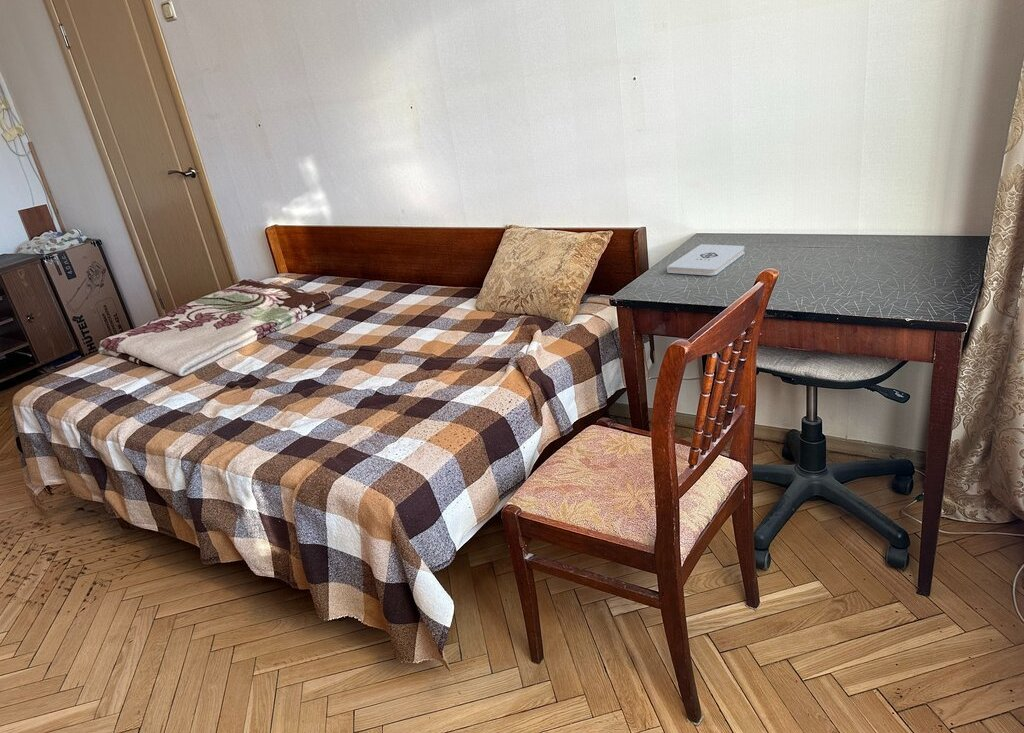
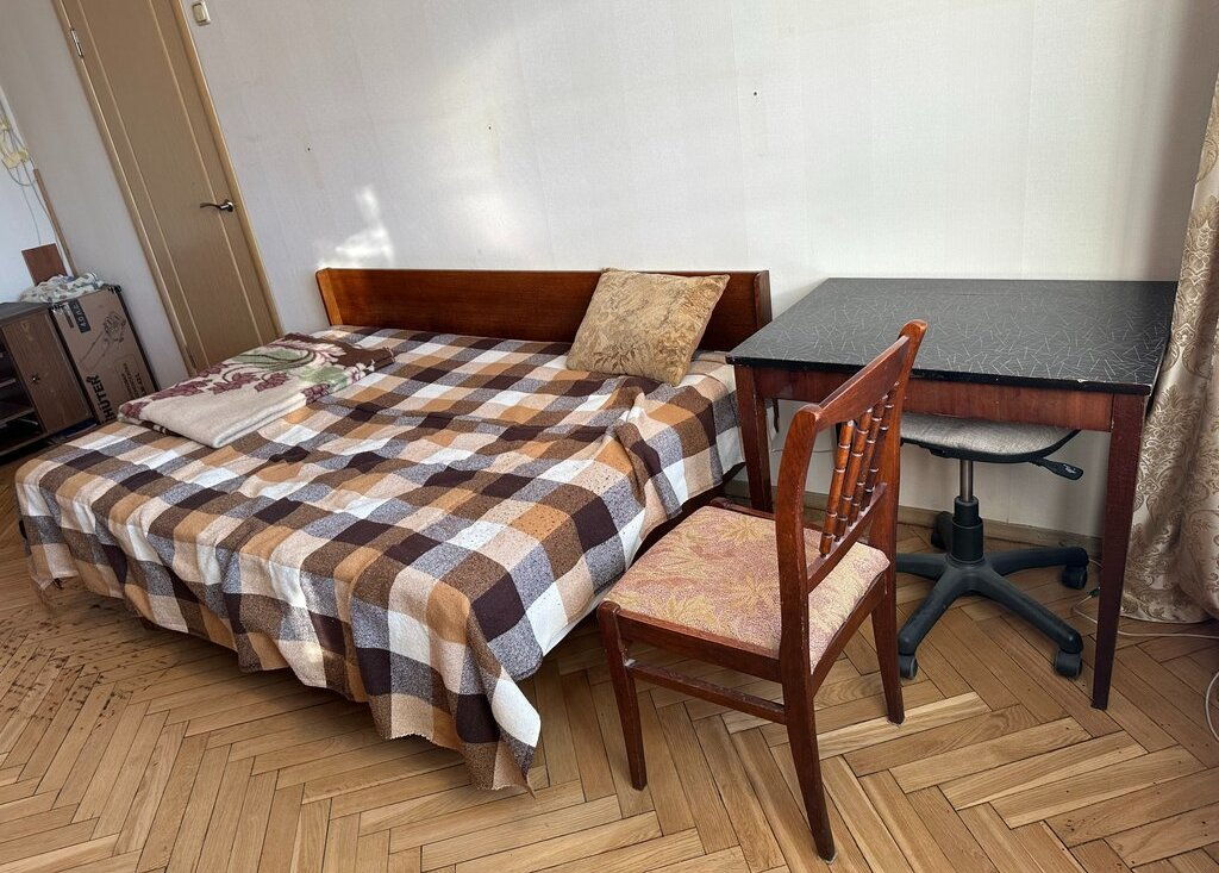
- notepad (707, 259)
